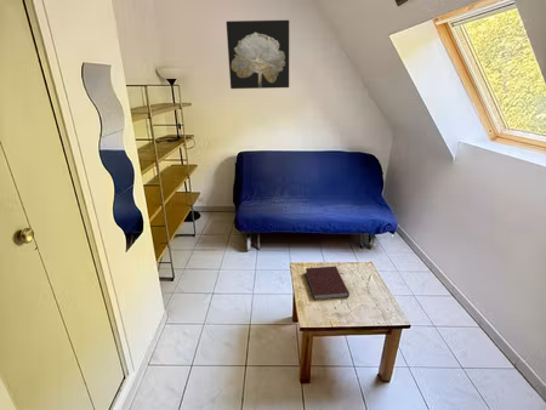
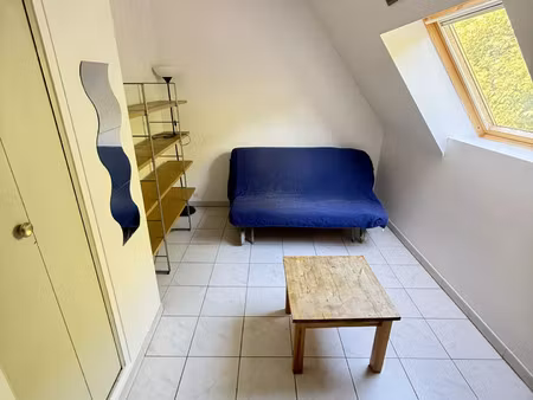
- wall art (258, 56)
- notebook (325, 281)
